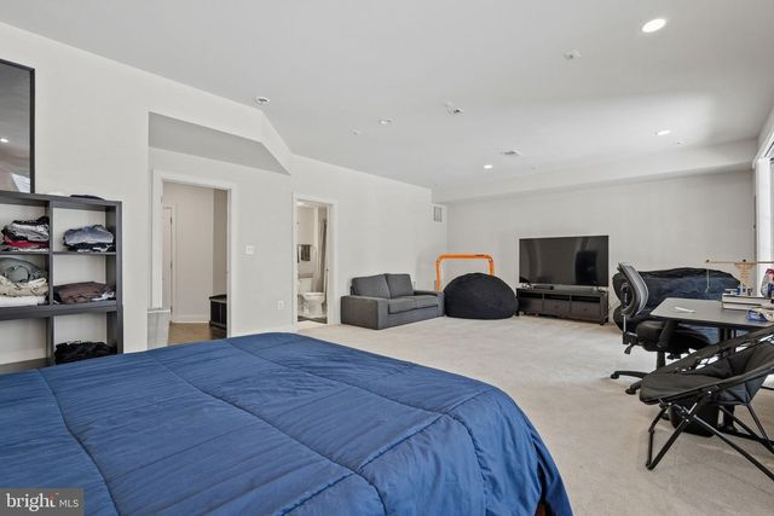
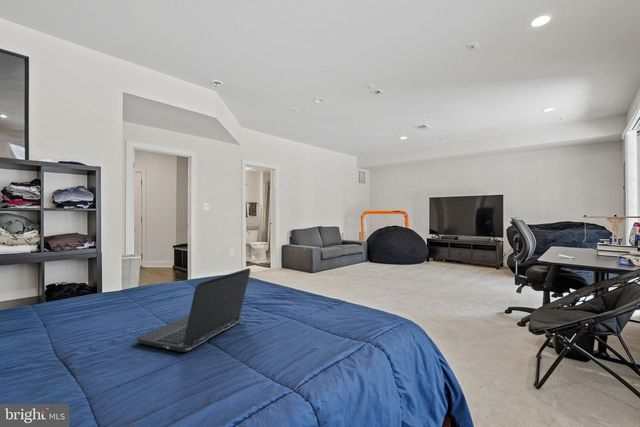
+ laptop computer (197, 302)
